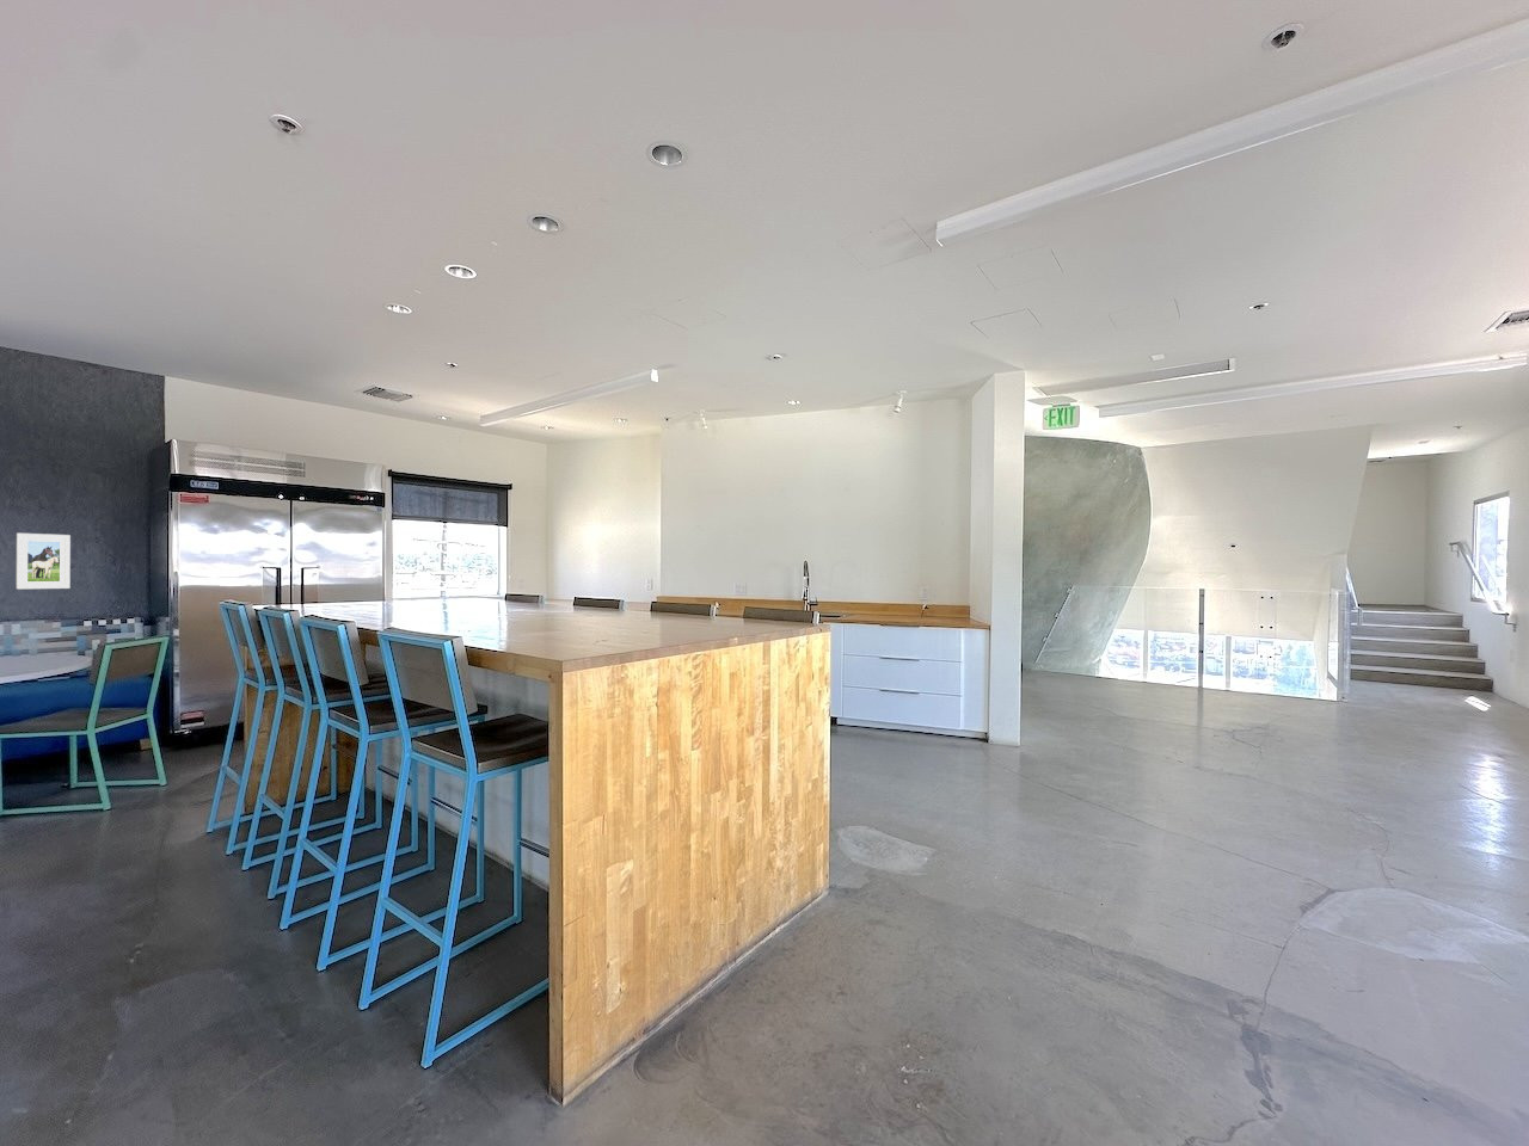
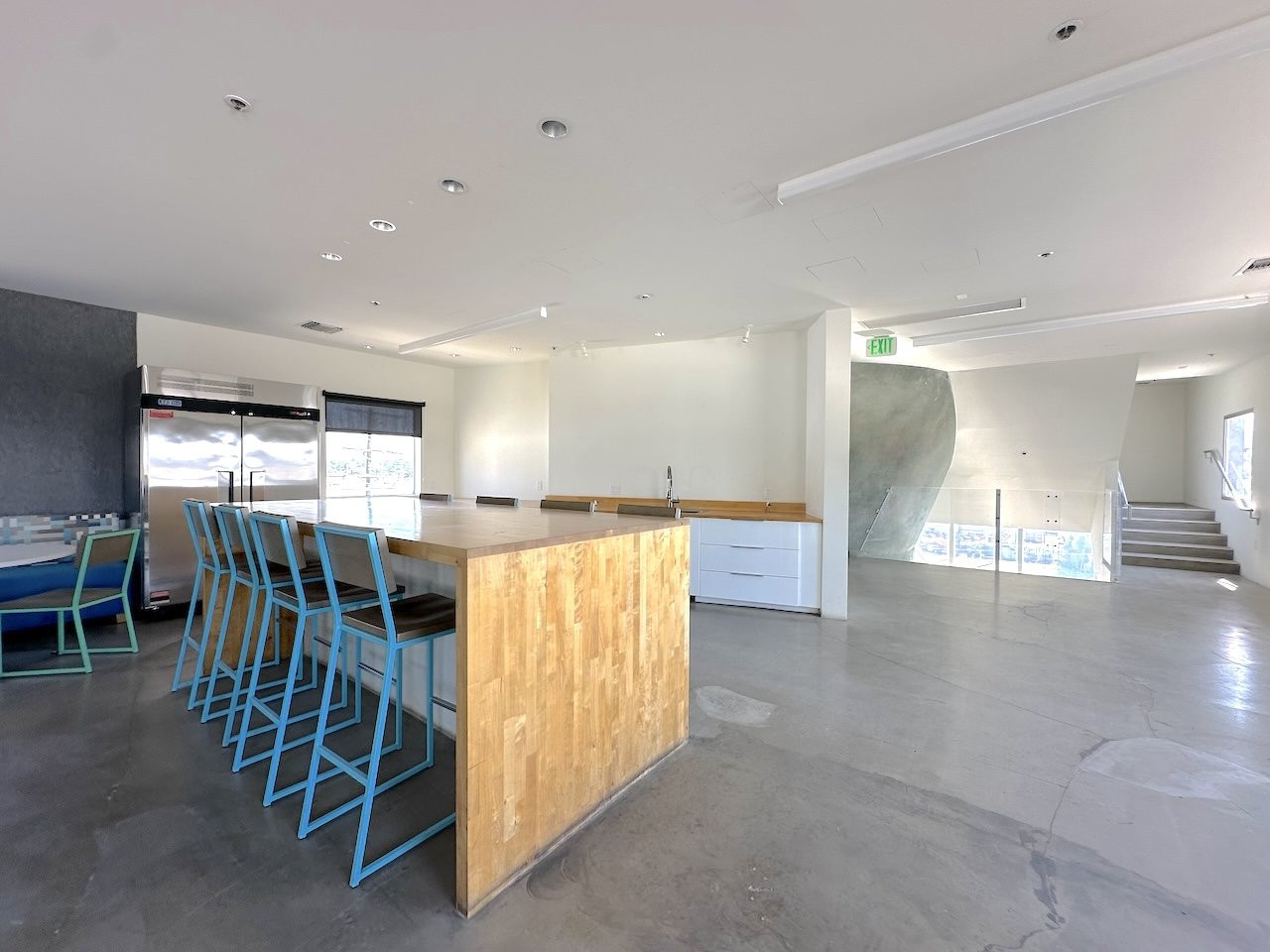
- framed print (43, 561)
